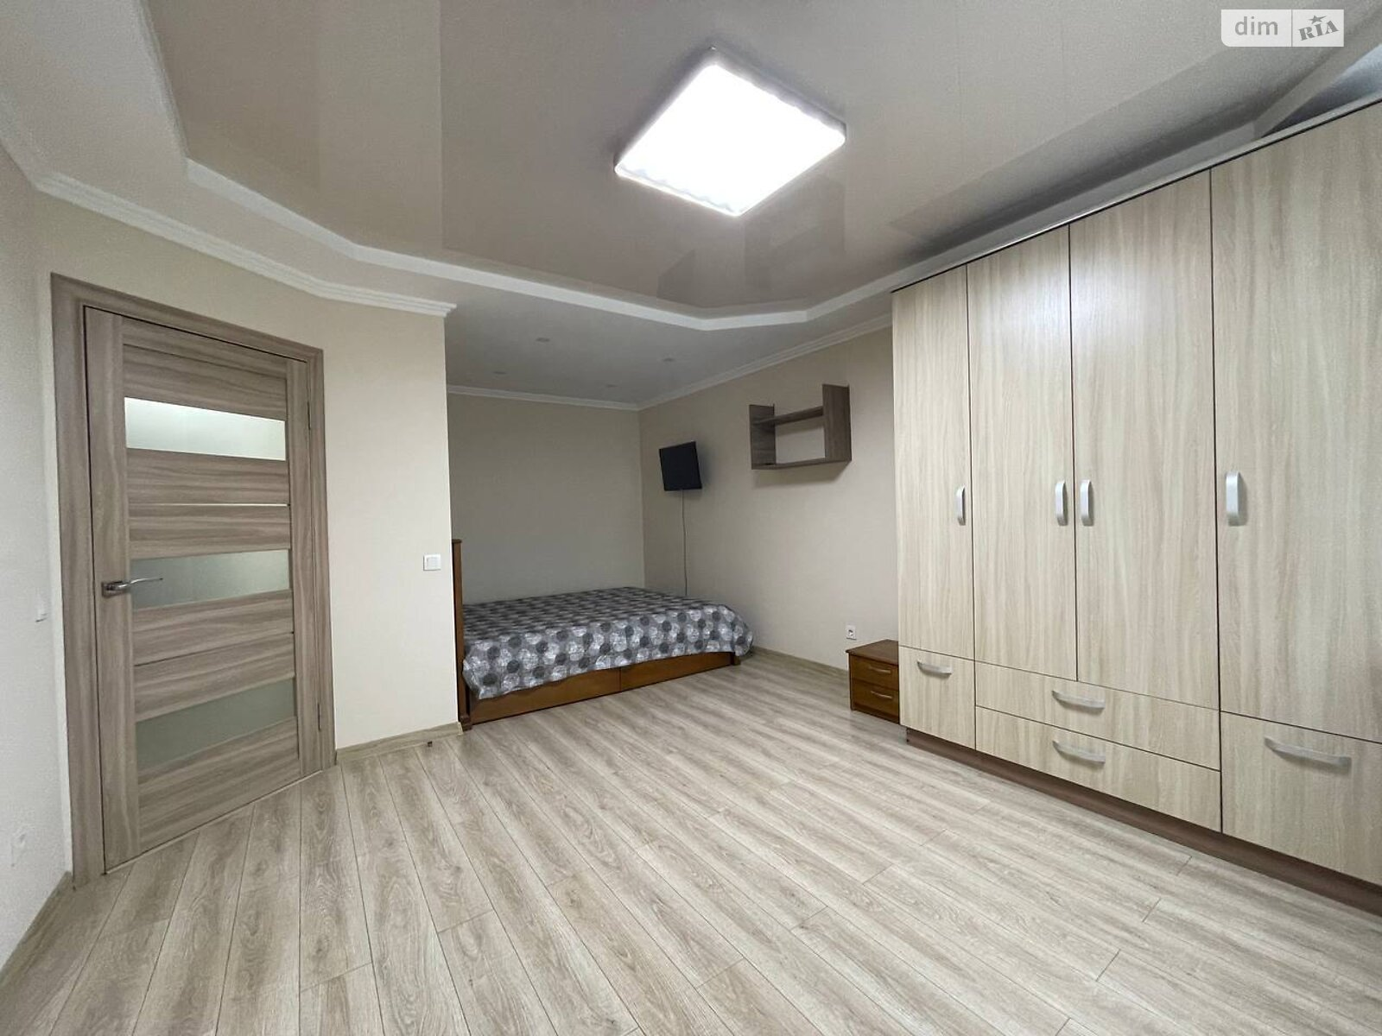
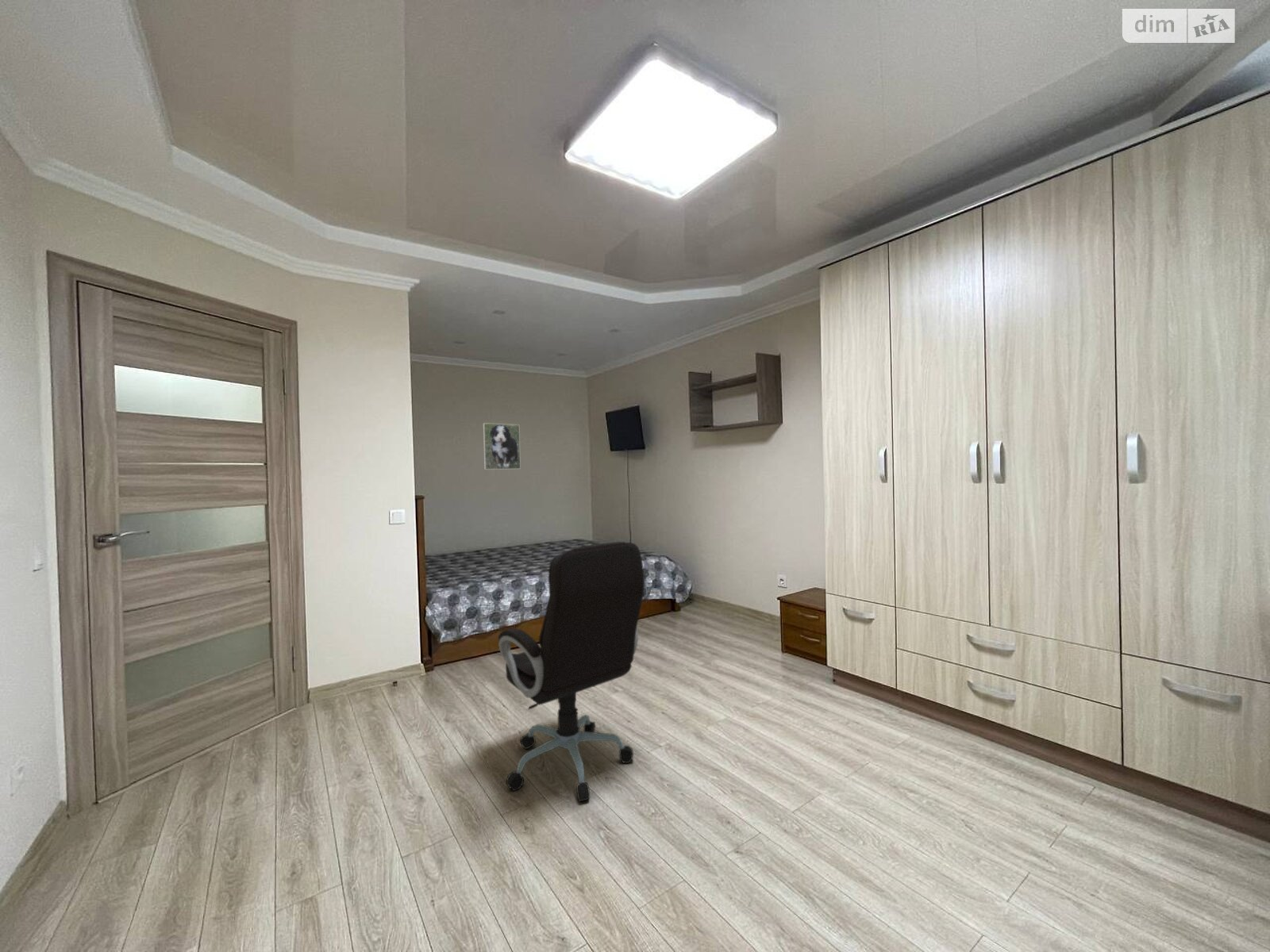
+ office chair (565, 653)
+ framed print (502, 446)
